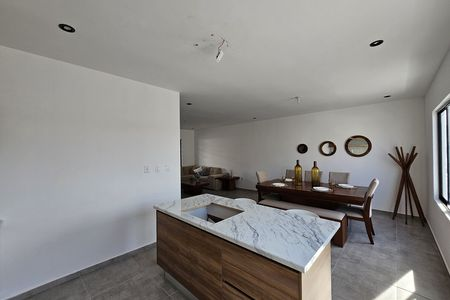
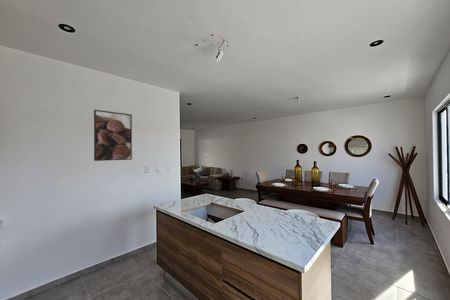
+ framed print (114, 136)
